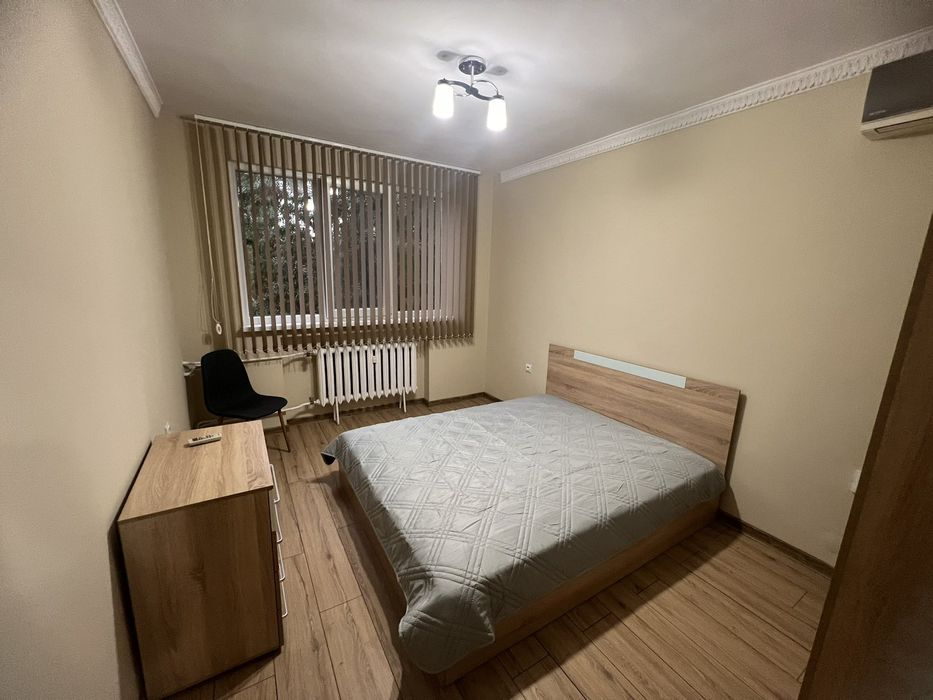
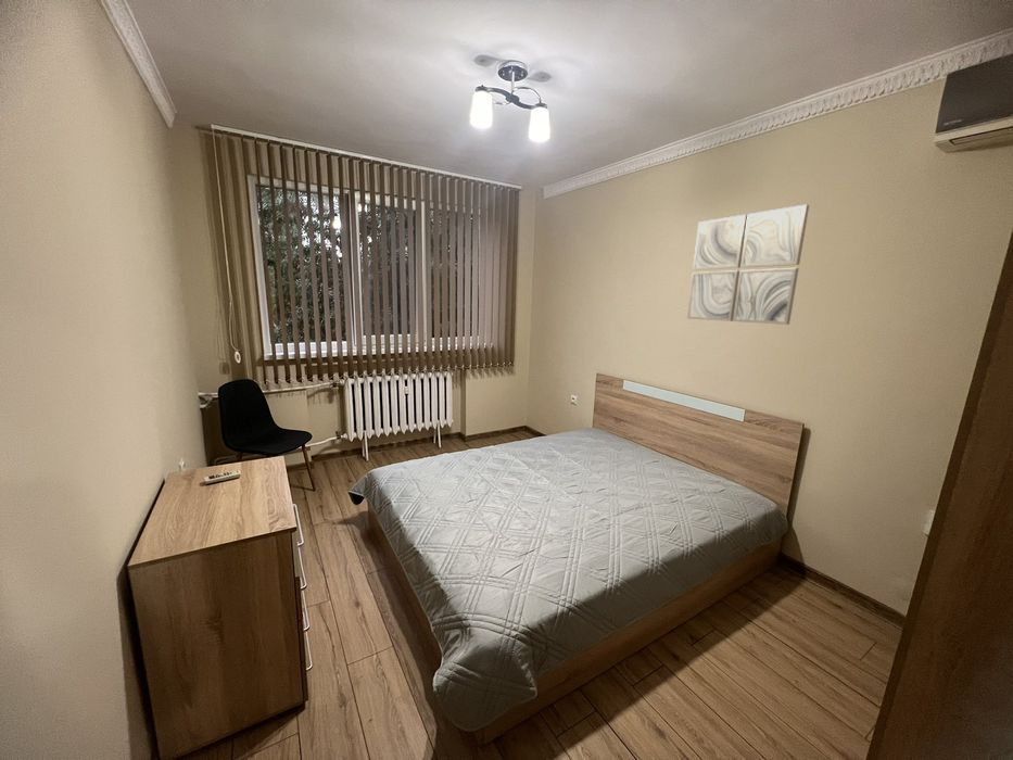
+ wall art (739, 267)
